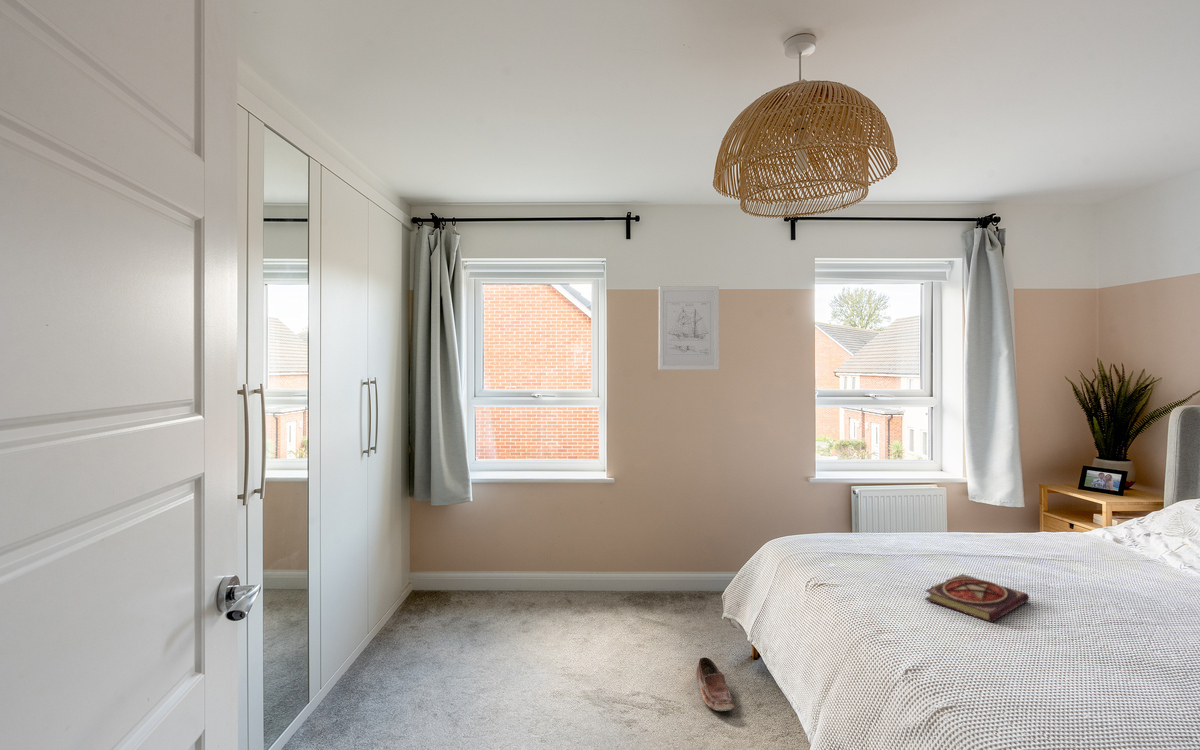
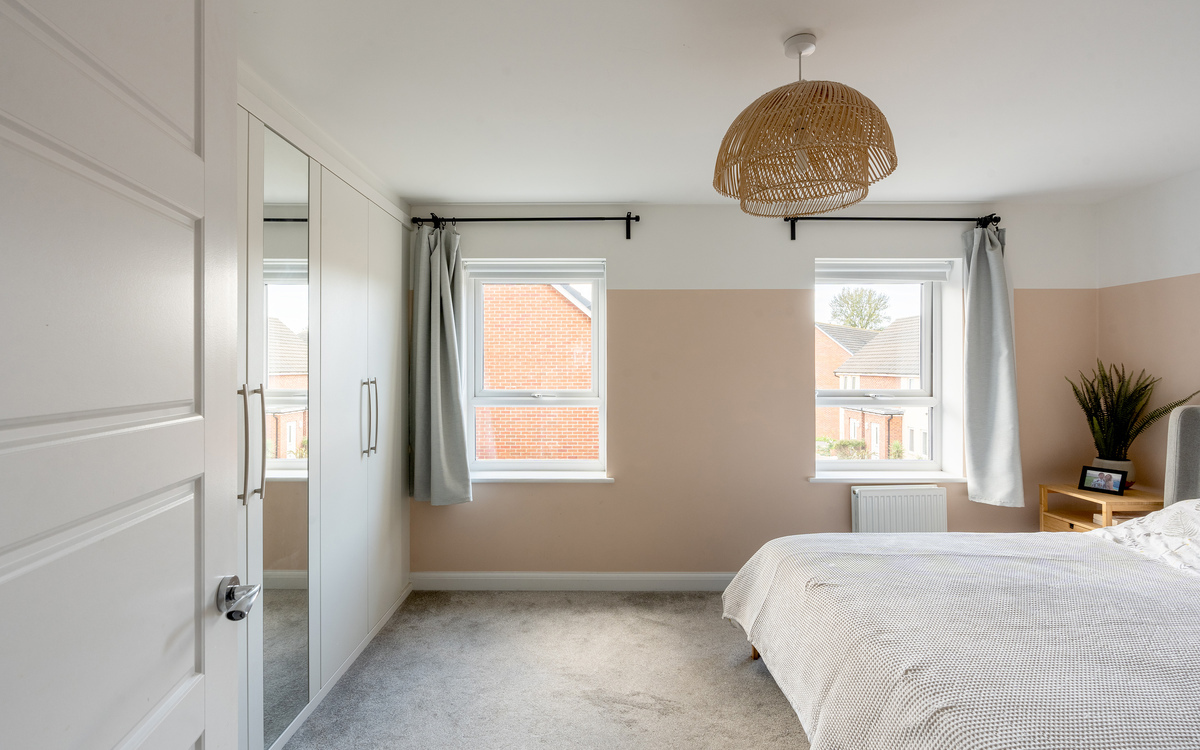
- book (975, 593)
- shoe (713, 683)
- wall art (688, 328)
